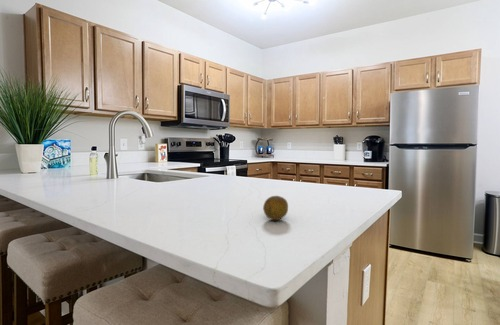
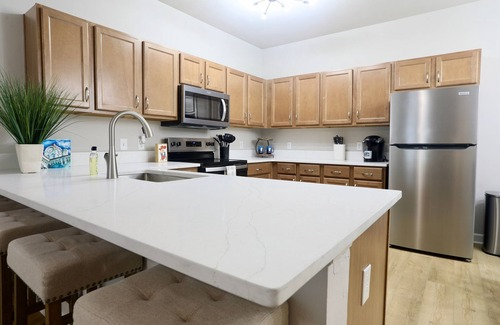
- fruit (275, 207)
